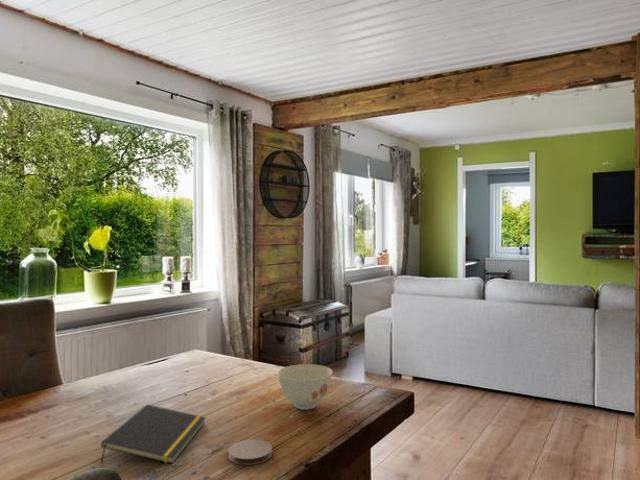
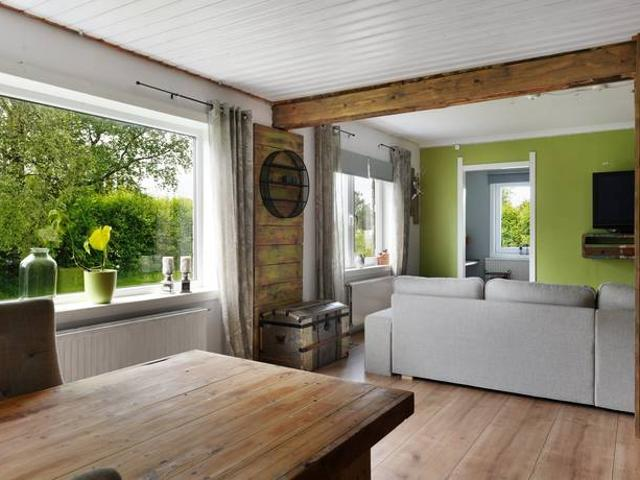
- coaster (250, 451)
- notepad (158, 431)
- bowl (305, 388)
